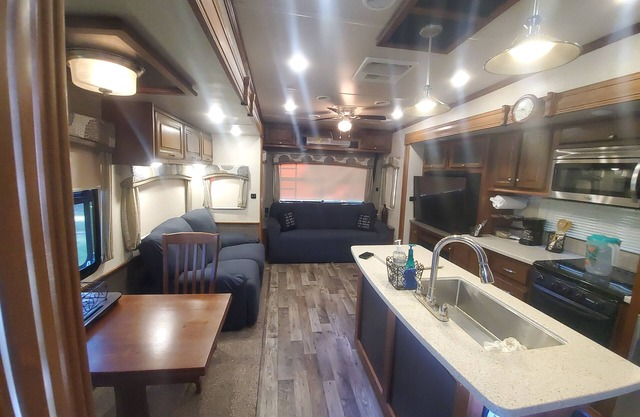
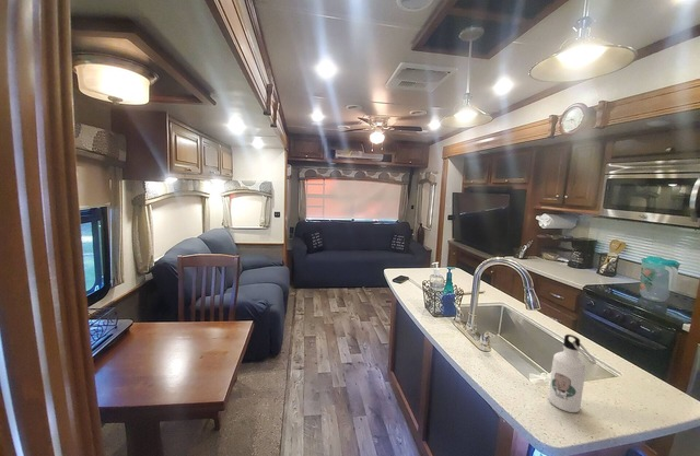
+ water bottle (575, 373)
